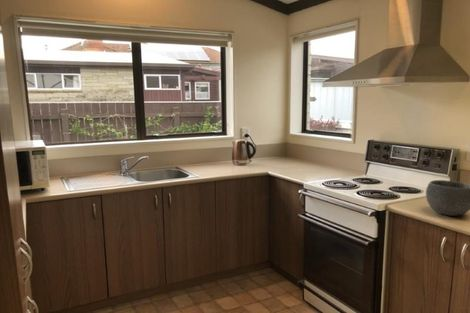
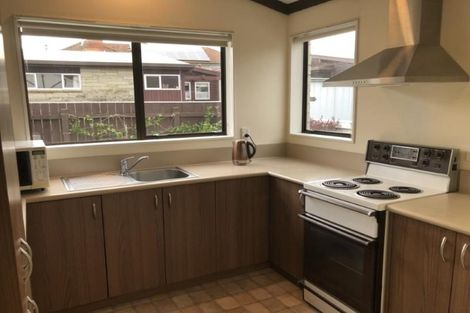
- bowl (449, 198)
